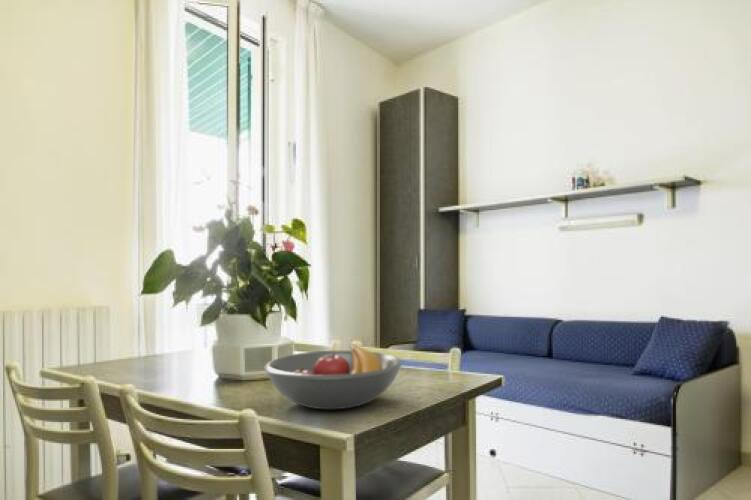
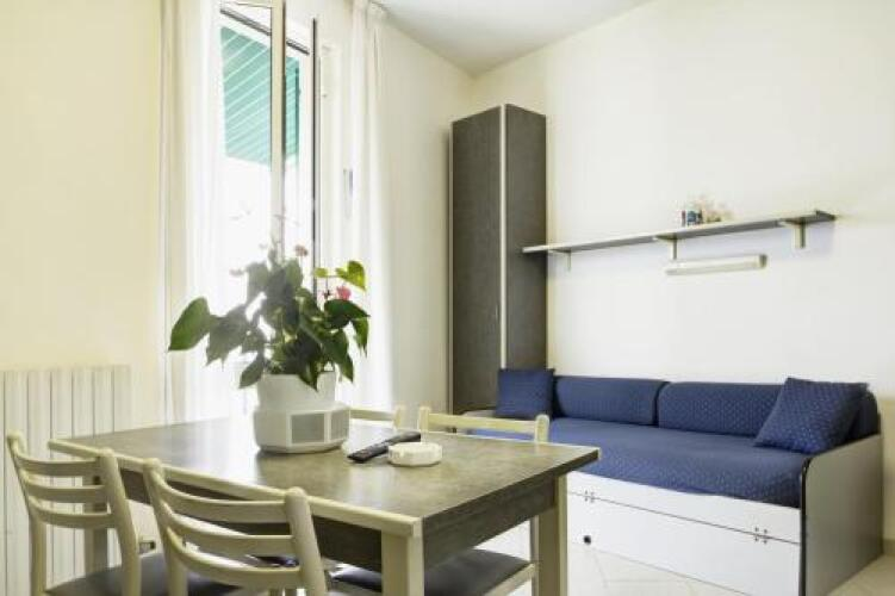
- fruit bowl (334, 376)
